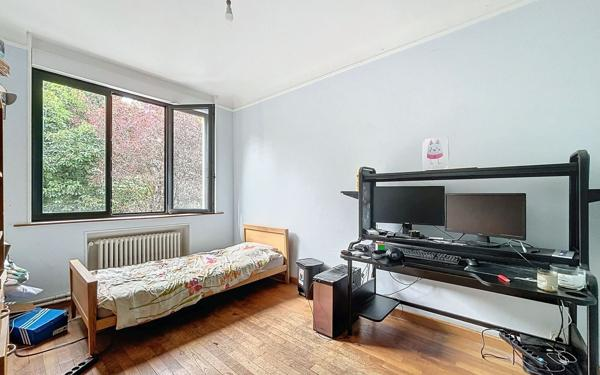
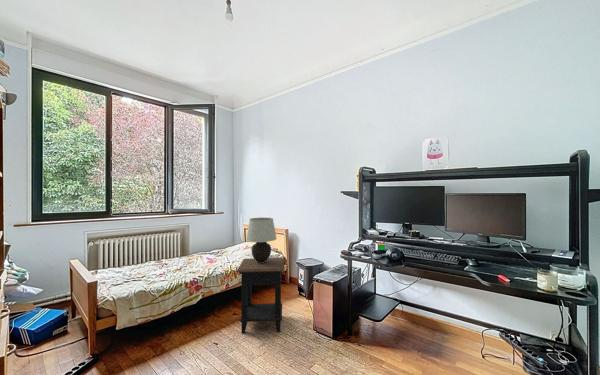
+ side table (262, 284)
+ table lamp (261, 240)
